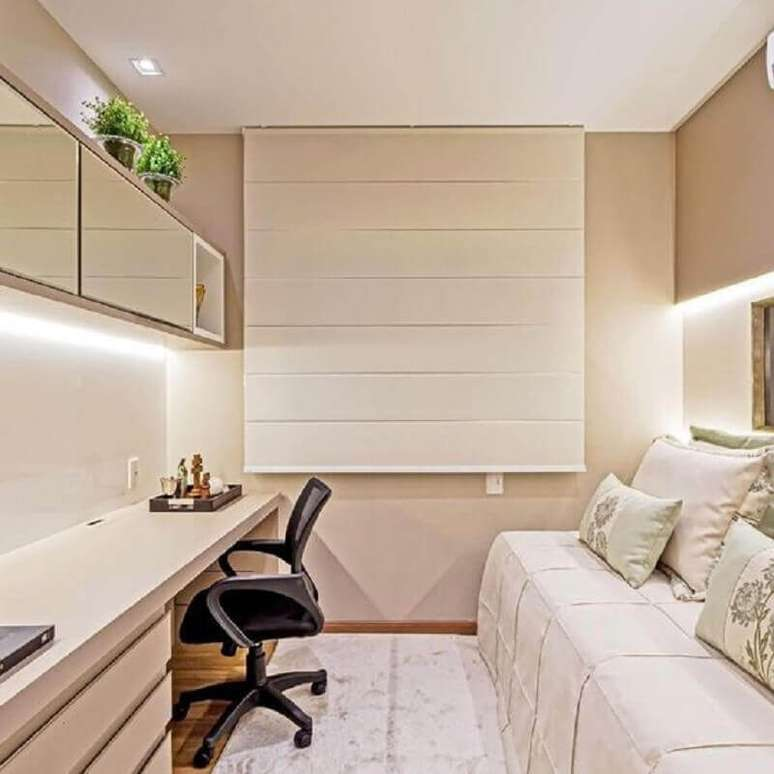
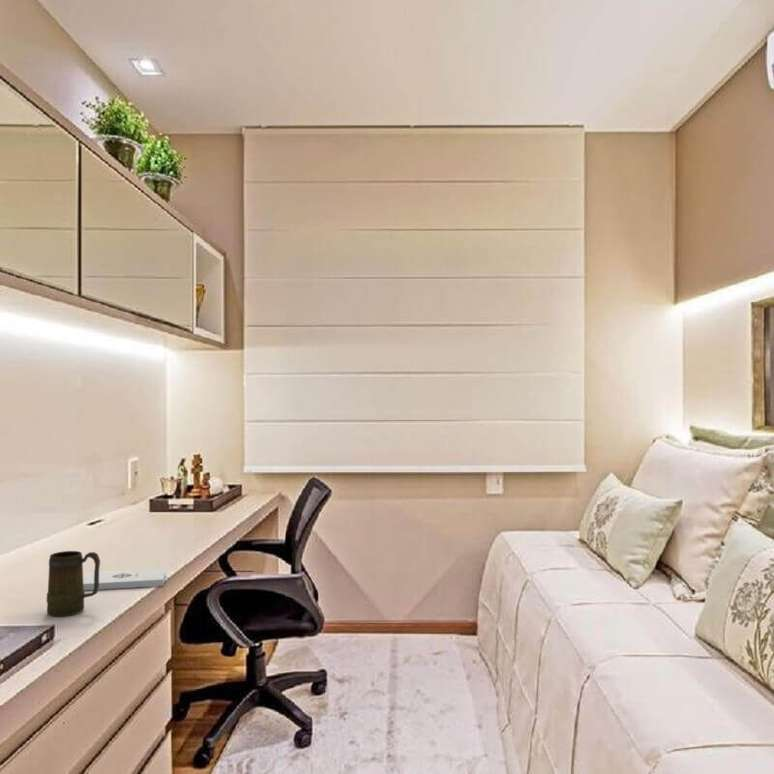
+ mug (73, 581)
+ notepad (124, 578)
